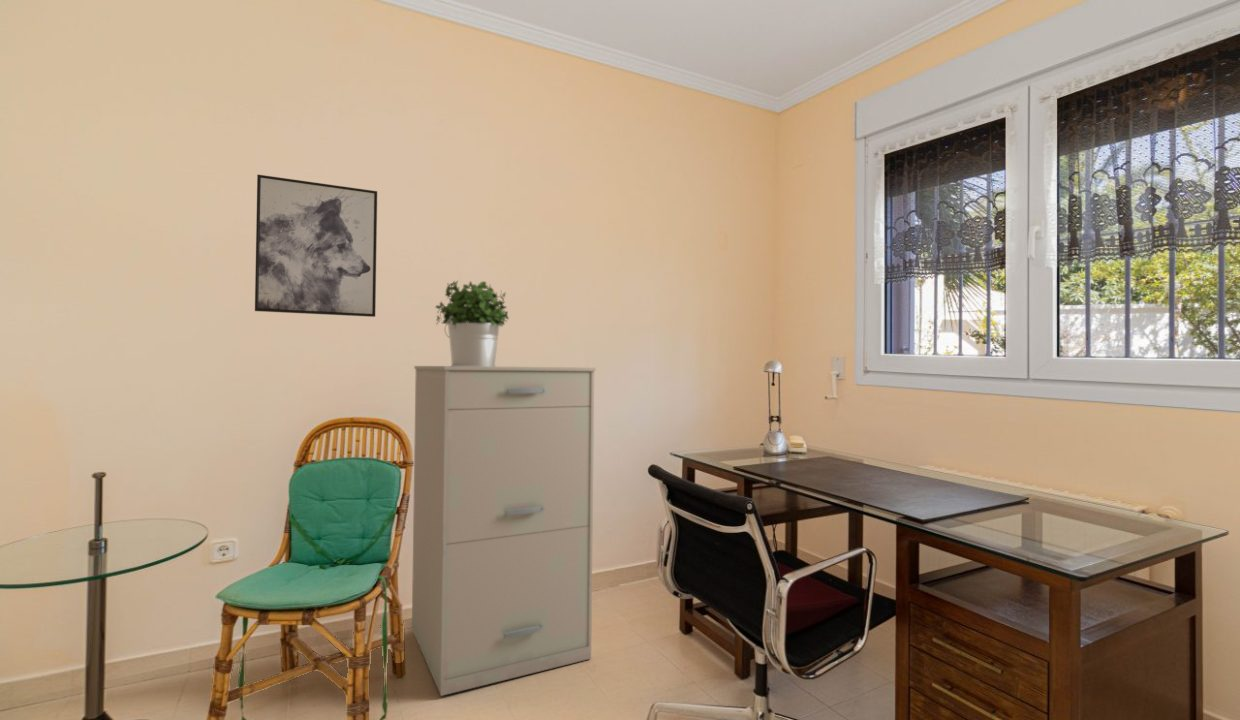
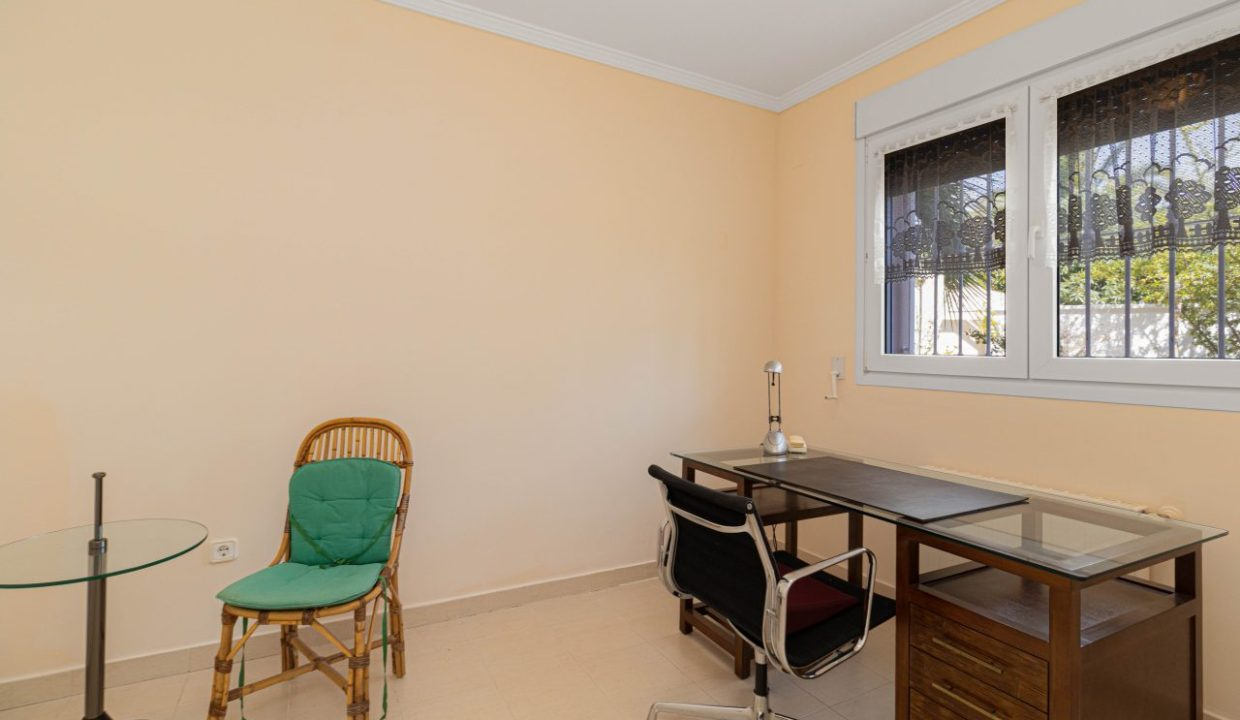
- filing cabinet (499, 504)
- potted plant (469, 322)
- wall art (318, 248)
